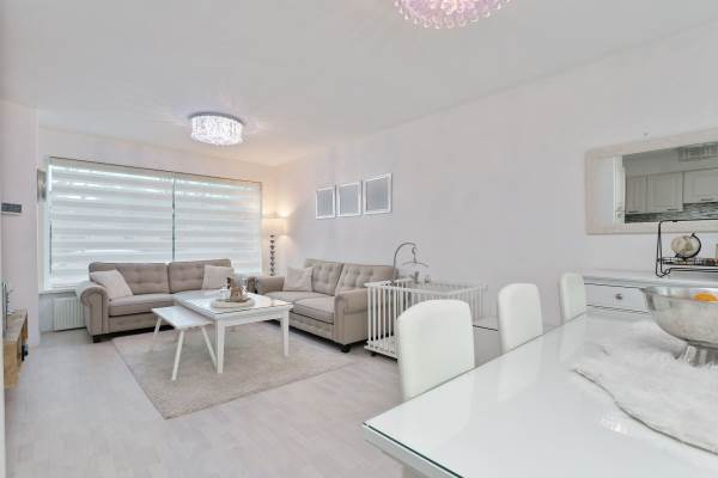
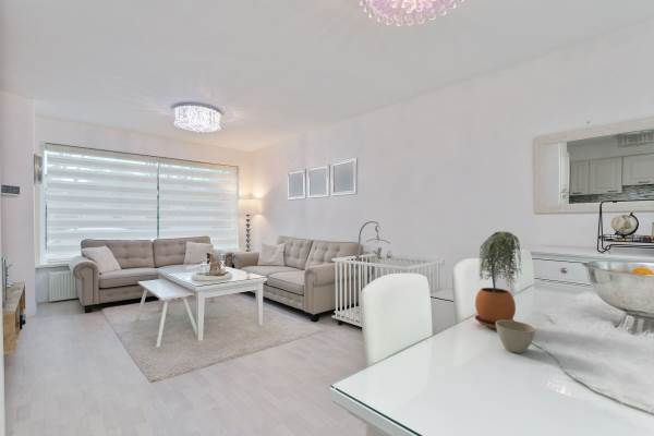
+ flower pot (514, 337)
+ potted plant (497, 277)
